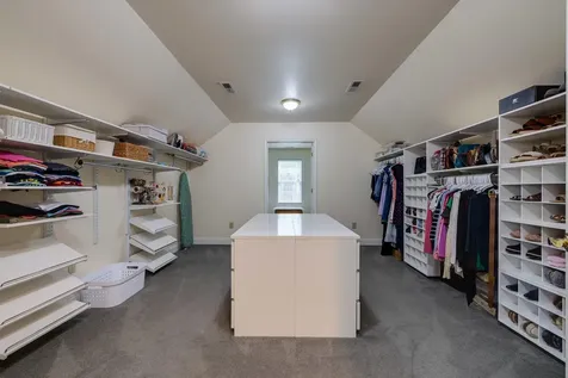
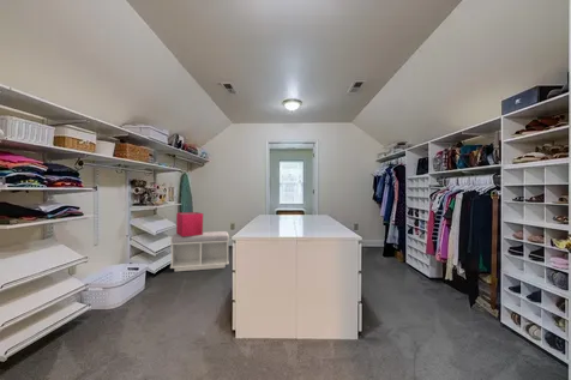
+ storage bin (190, 223)
+ bench (200, 249)
